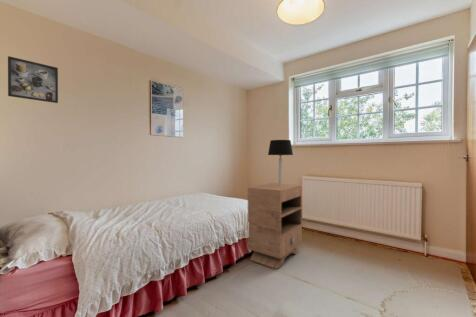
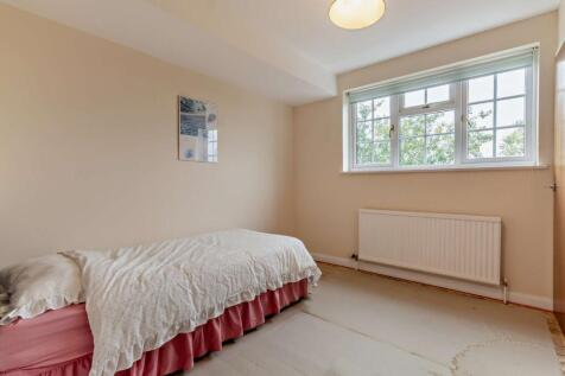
- table lamp (280, 162)
- nightstand (276, 221)
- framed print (34, 81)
